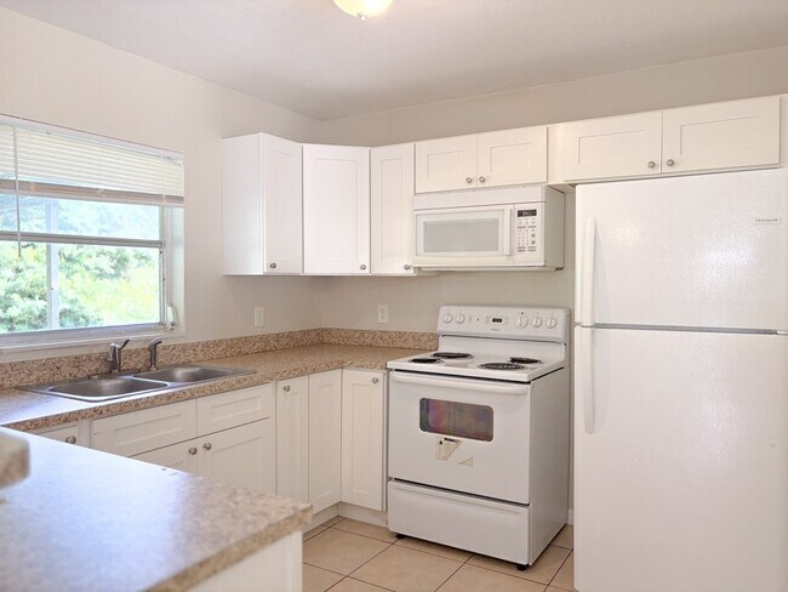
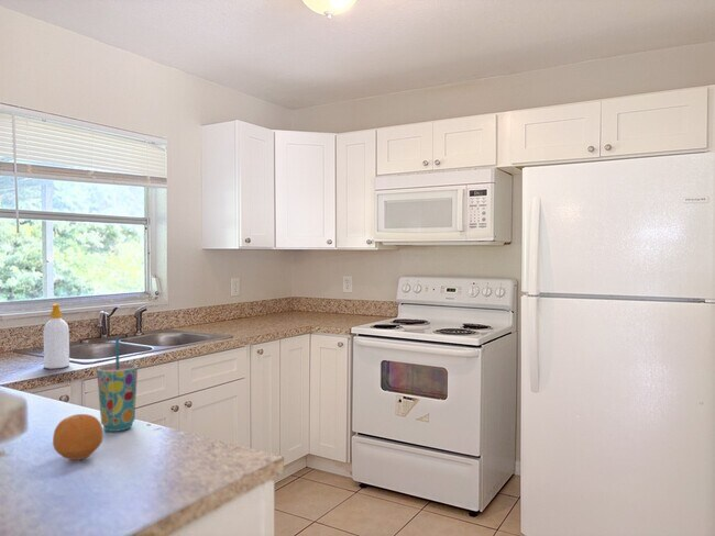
+ cup (118, 382)
+ soap bottle (56, 335)
+ fruit (78, 436)
